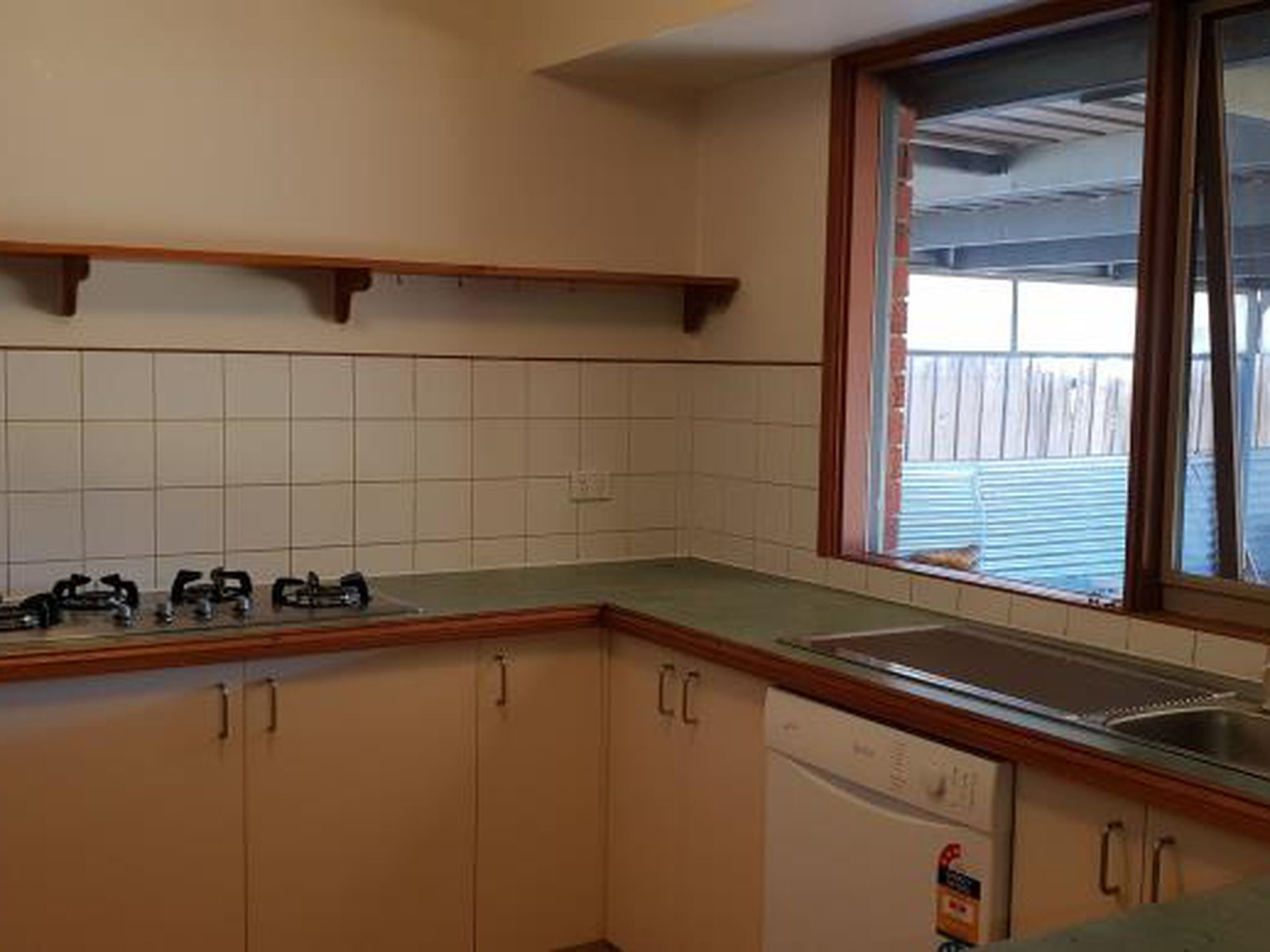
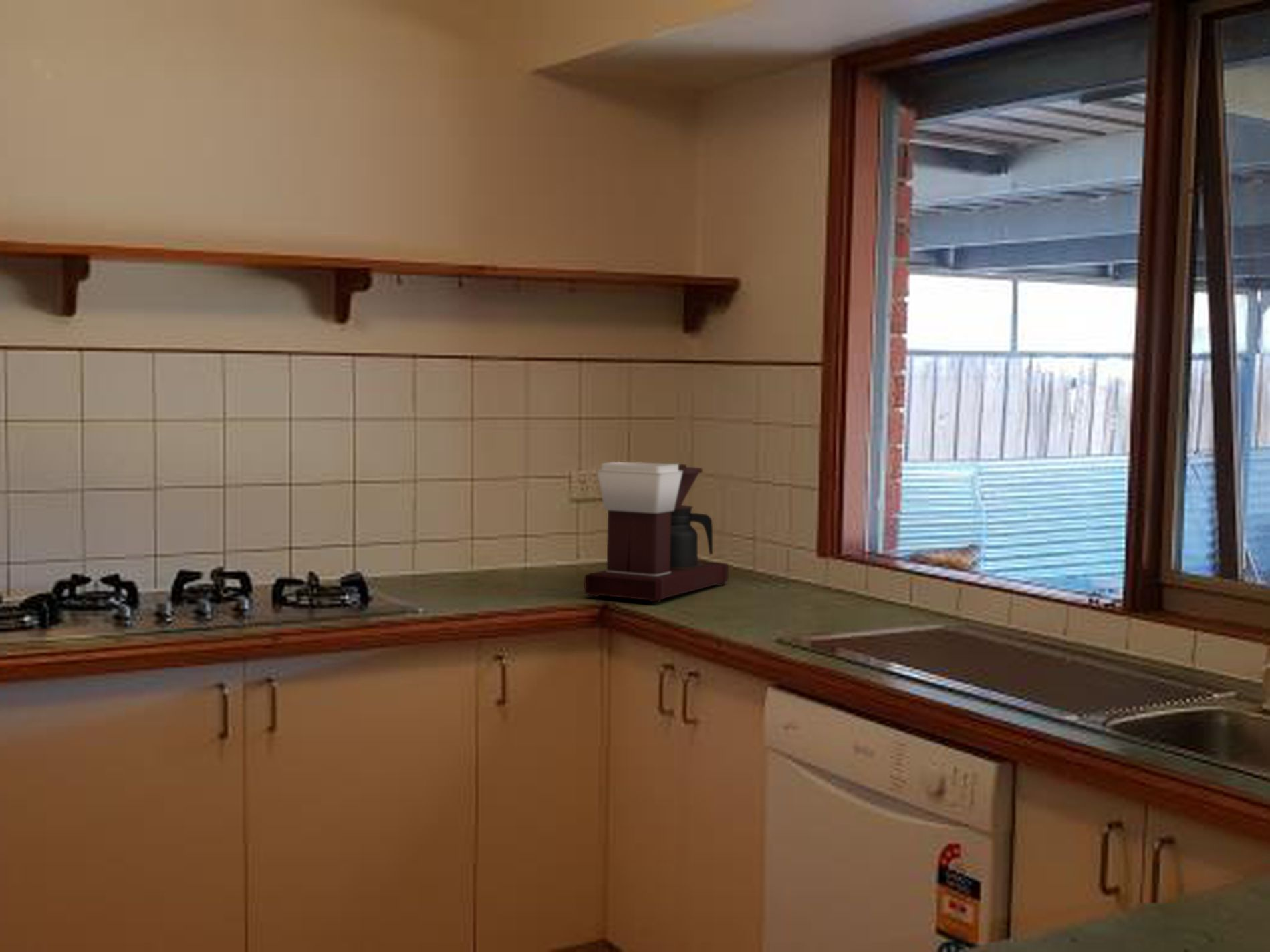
+ coffee maker (660, 526)
